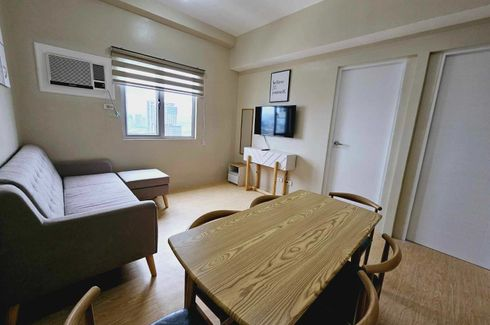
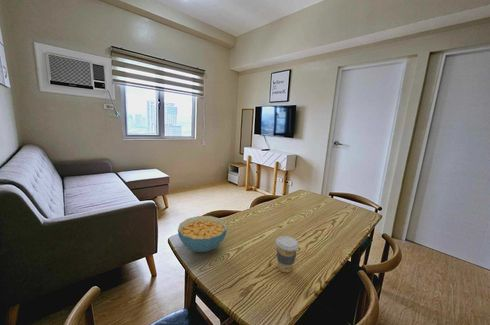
+ cereal bowl (202, 236)
+ coffee cup (286, 254)
